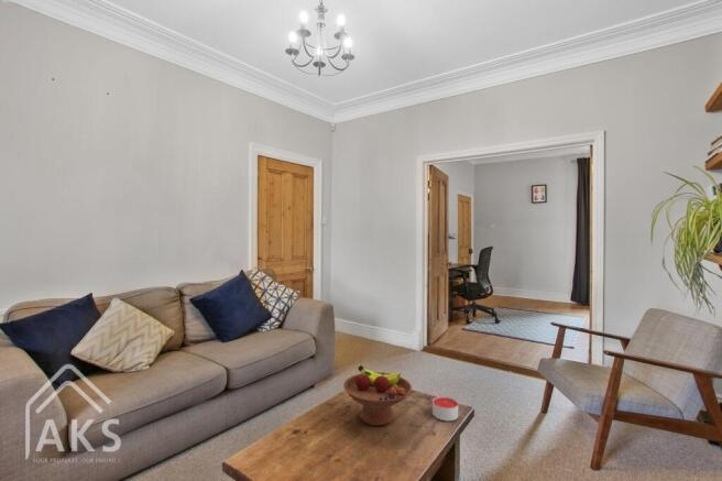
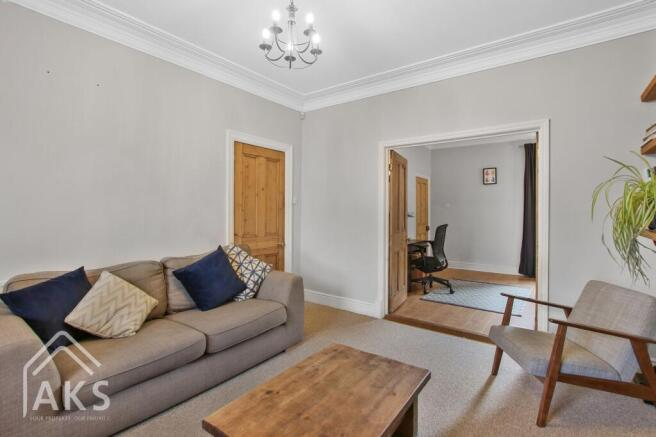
- candle (445, 407)
- fruit bowl (376, 395)
